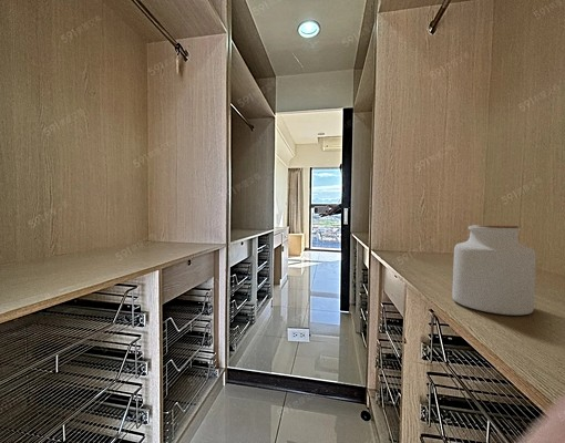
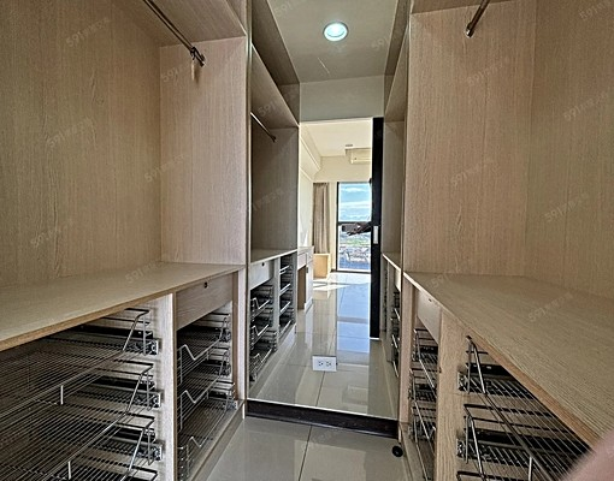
- jar (493, 265)
